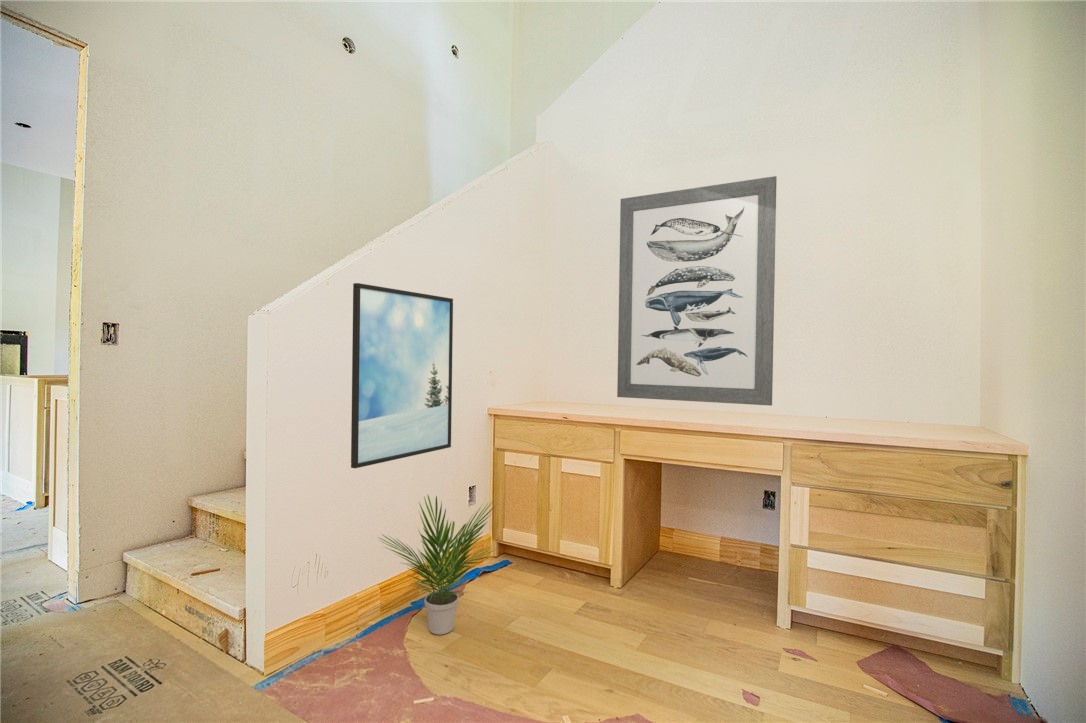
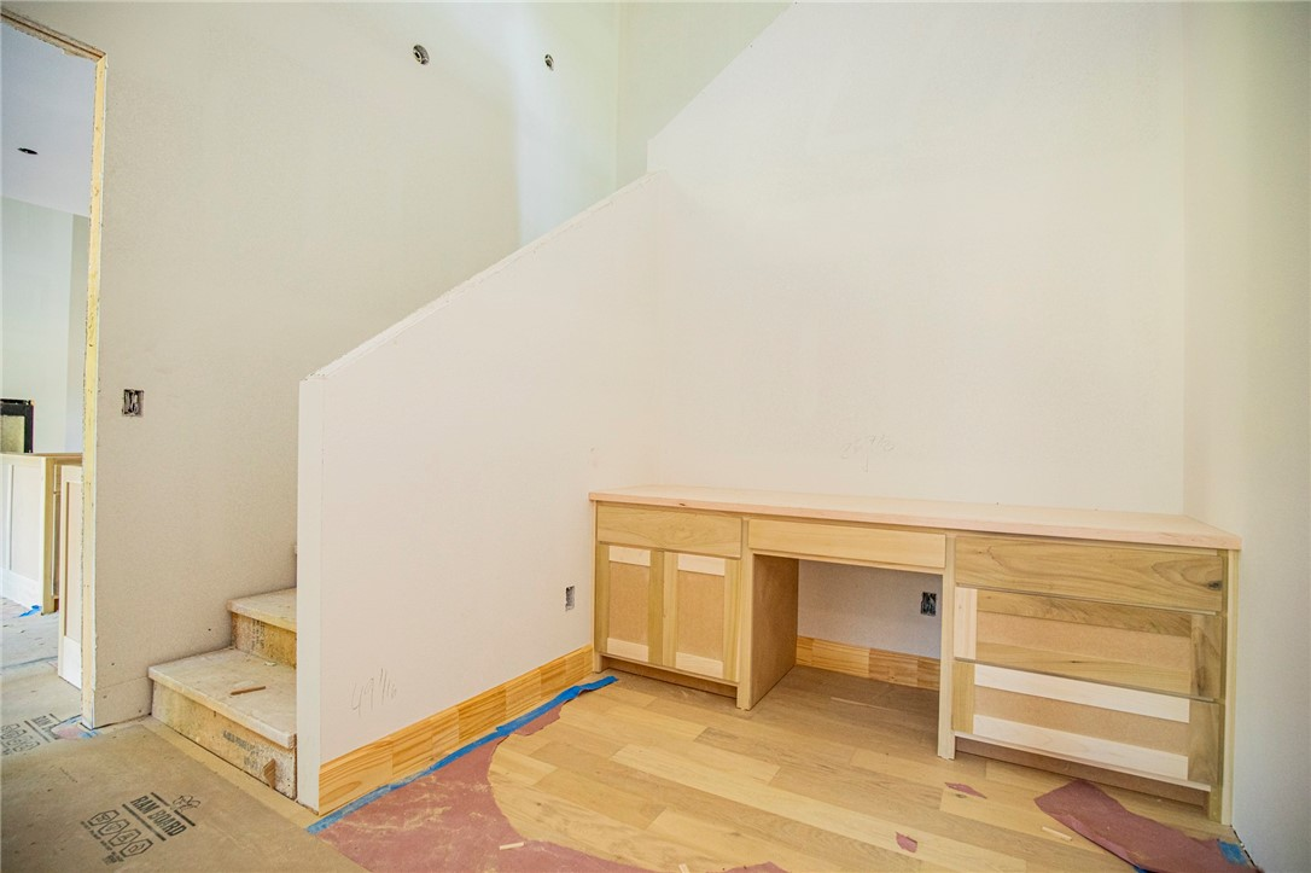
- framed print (407, 374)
- potted plant (443, 567)
- wall art (691, 295)
